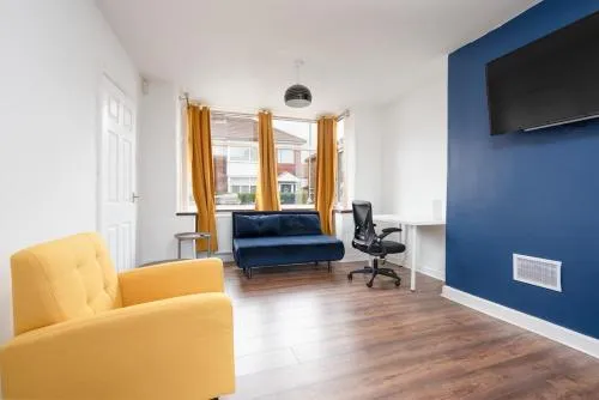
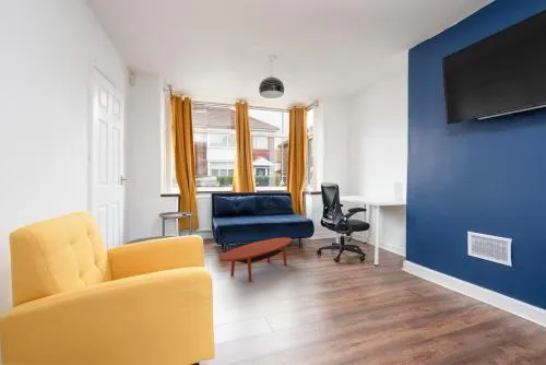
+ coffee table (260, 258)
